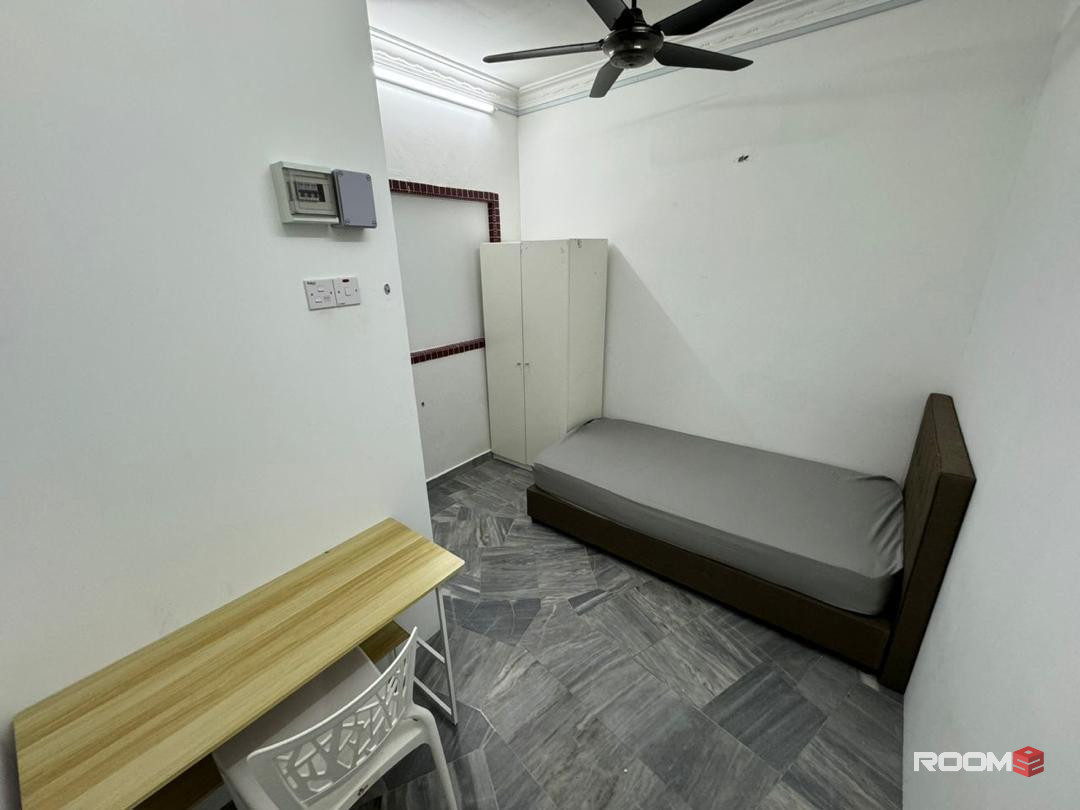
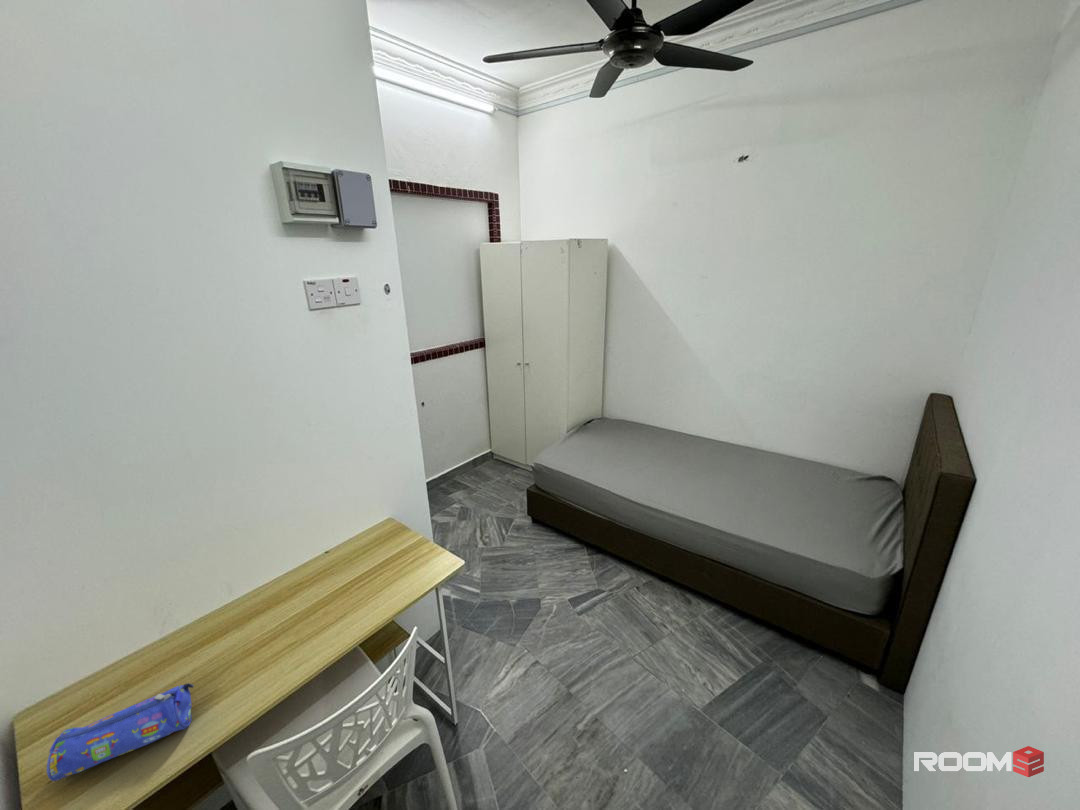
+ pencil case (126, 728)
